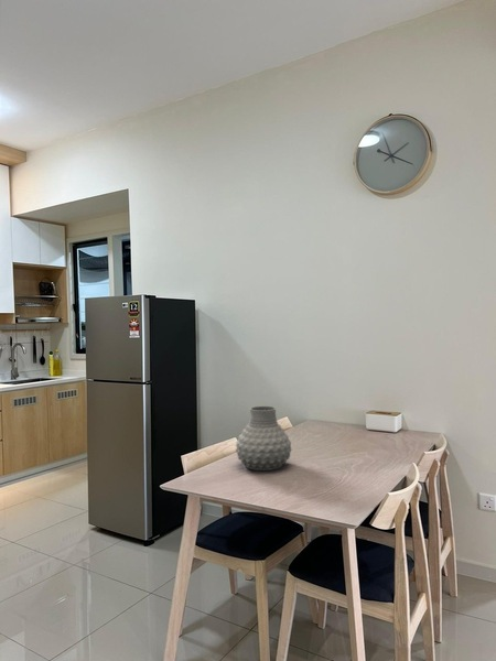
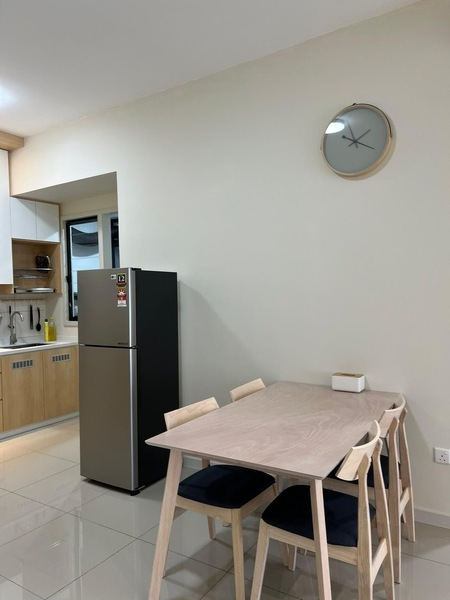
- vase (262, 436)
